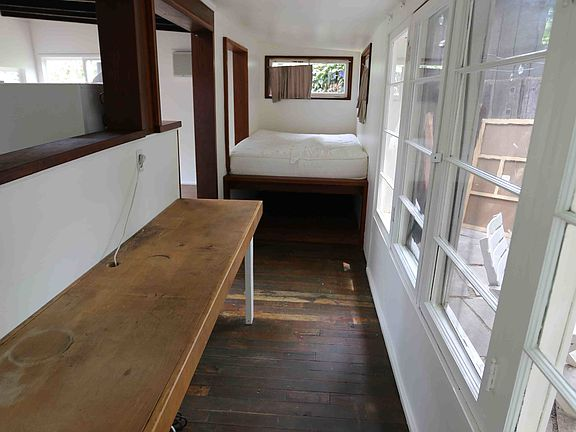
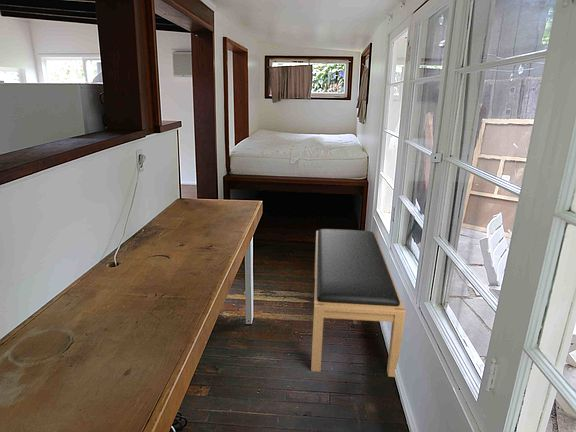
+ bench (349, 285)
